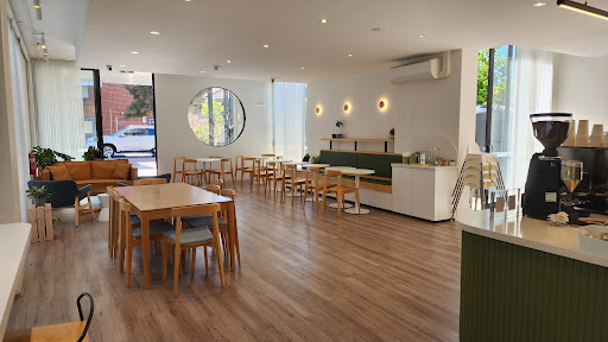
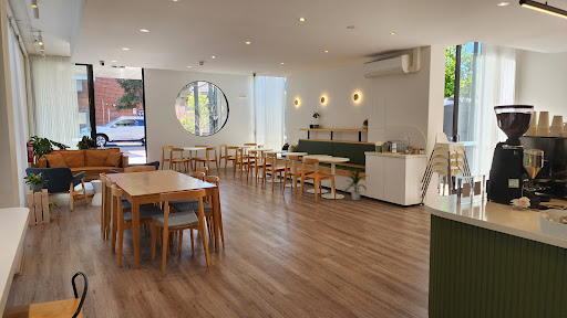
+ indoor plant (354, 183)
